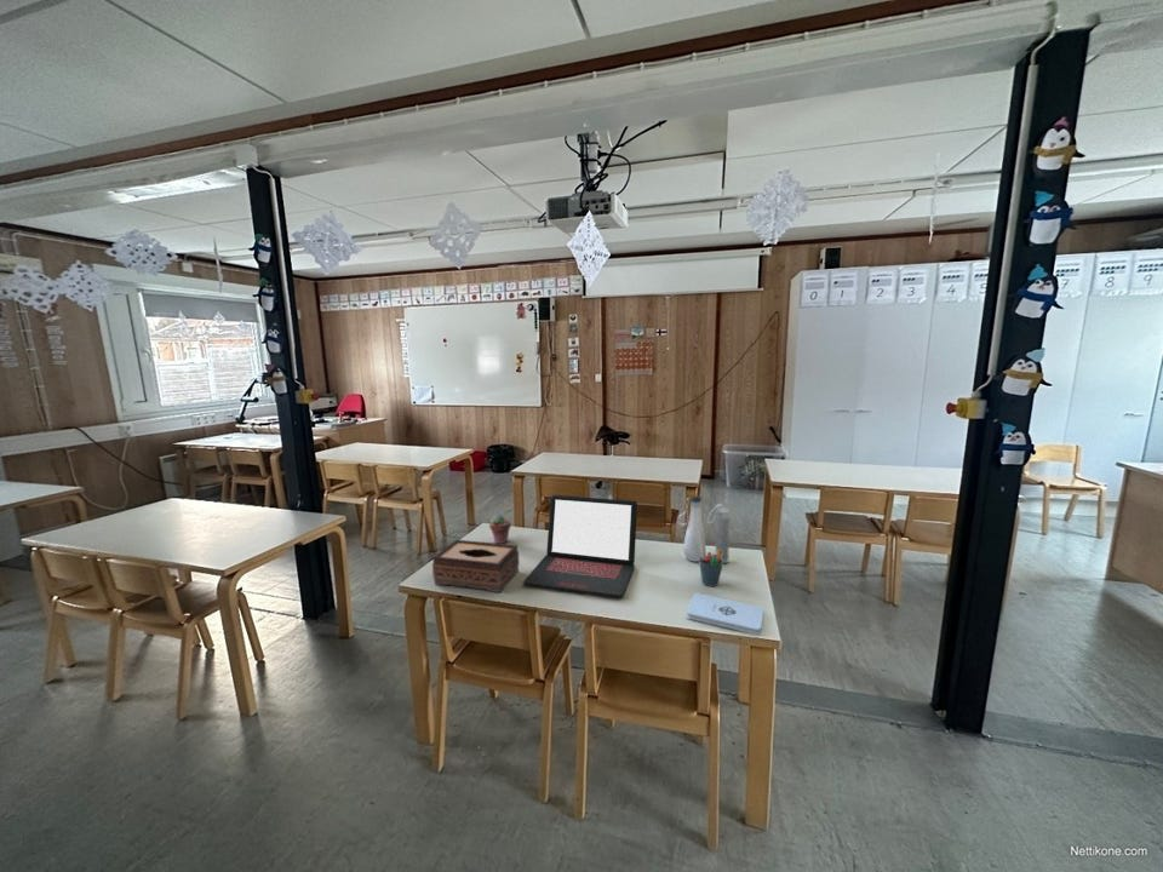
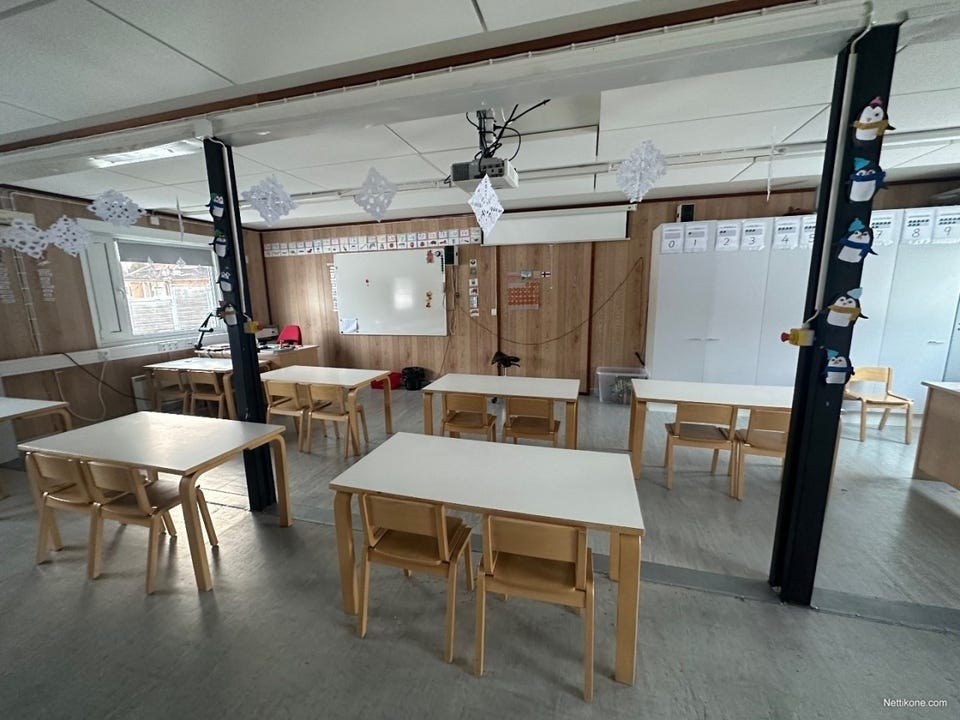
- water bottle (701, 528)
- laptop (583, 541)
- notepad (724, 612)
- tissue box (476, 564)
- pen holder (710, 564)
- potted succulent (499, 527)
